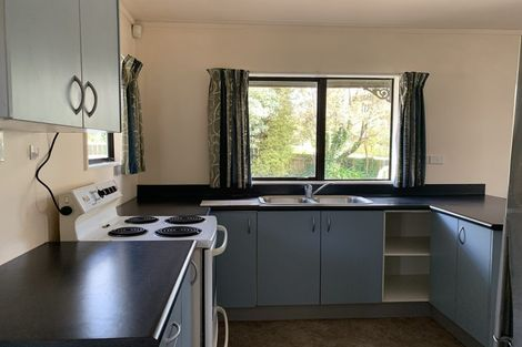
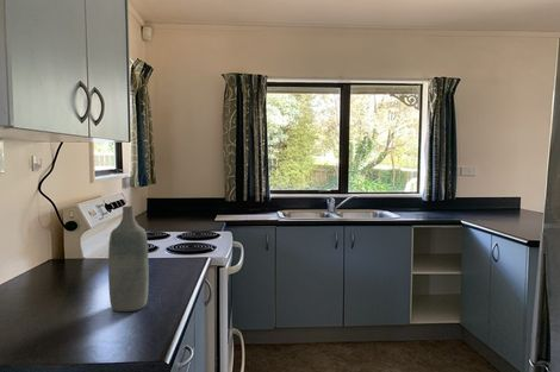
+ bottle (129, 257)
